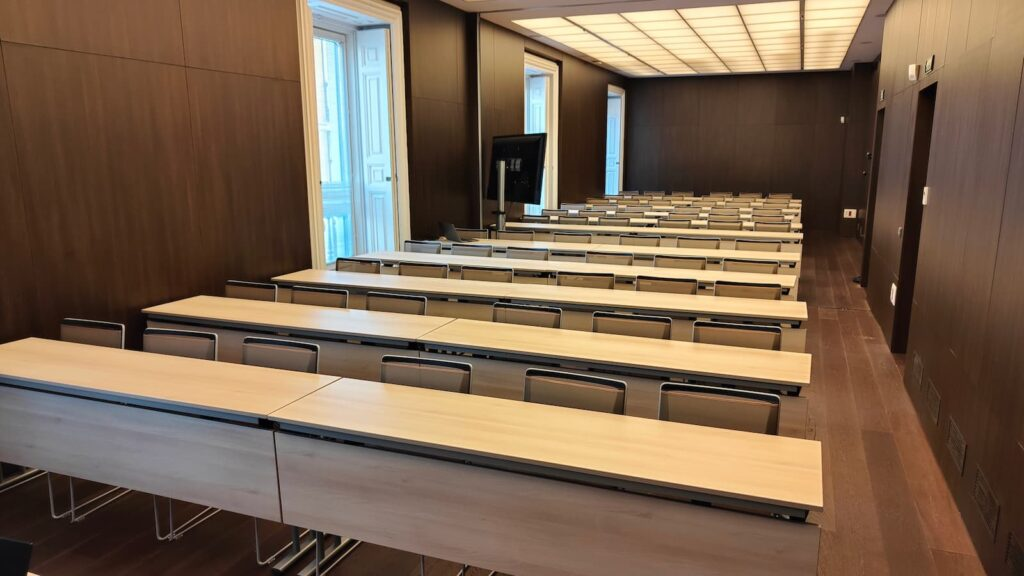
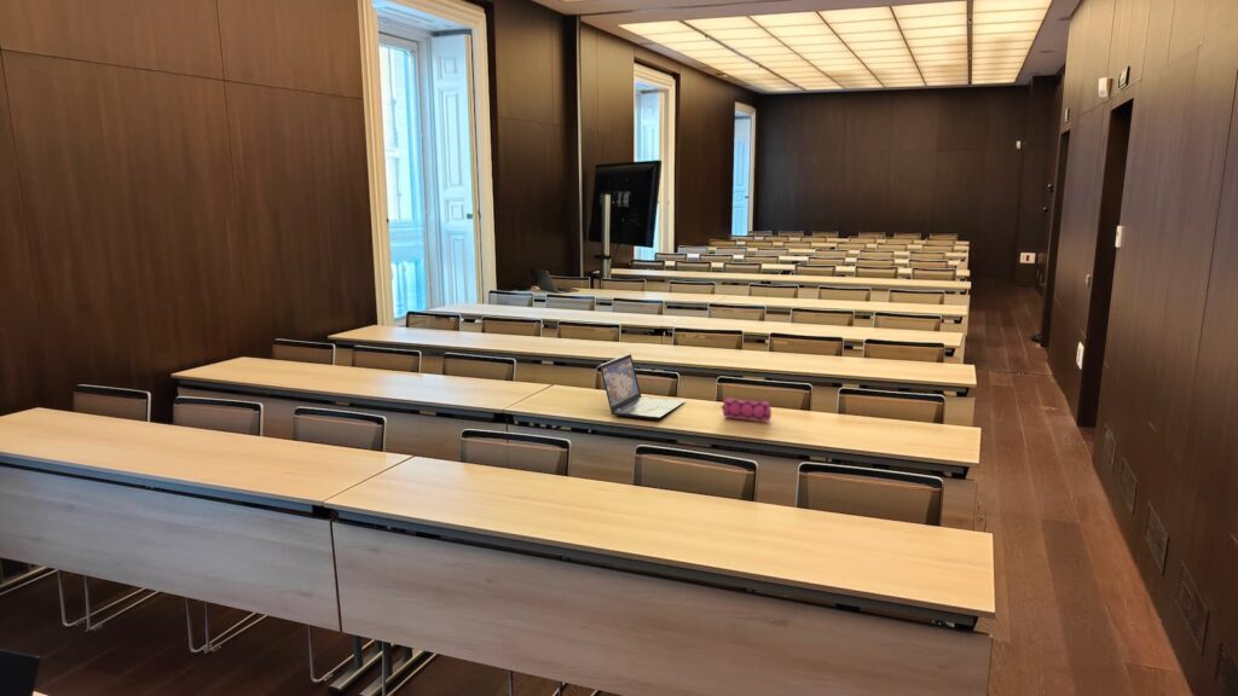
+ laptop (638, 387)
+ pencil case (746, 408)
